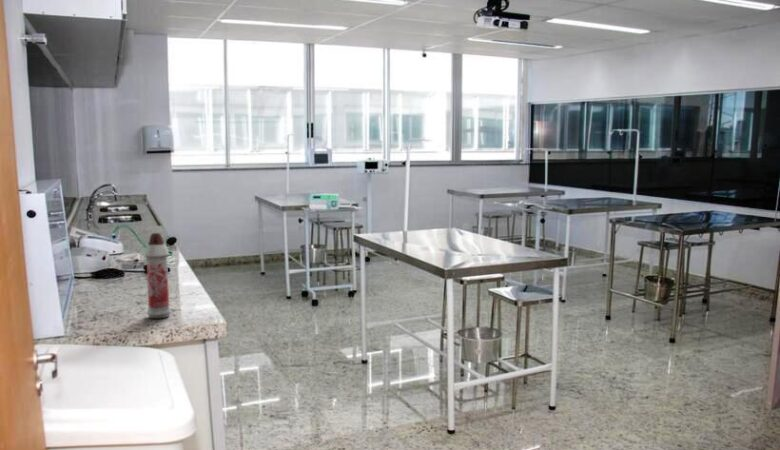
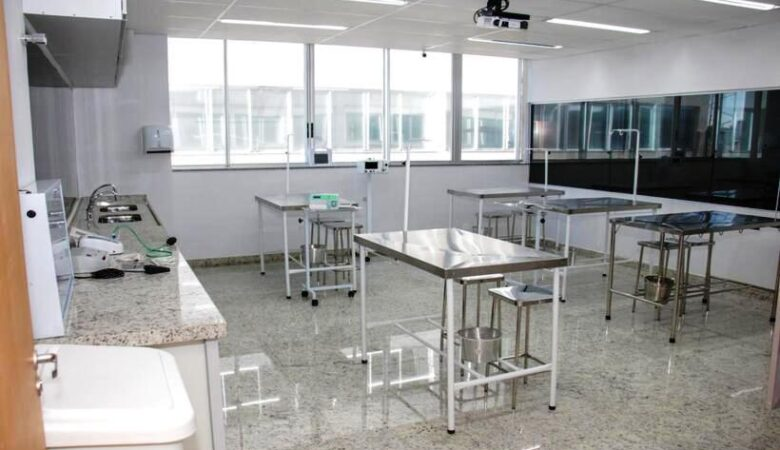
- spray bottle (157, 274)
